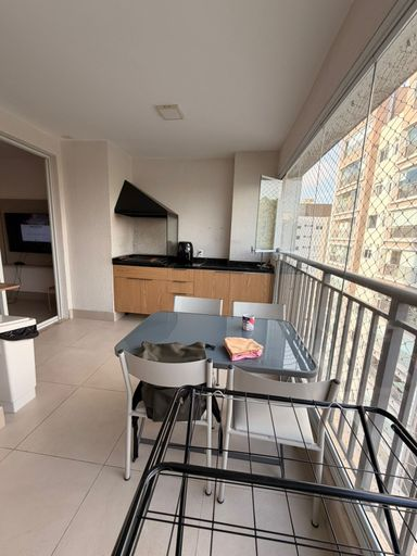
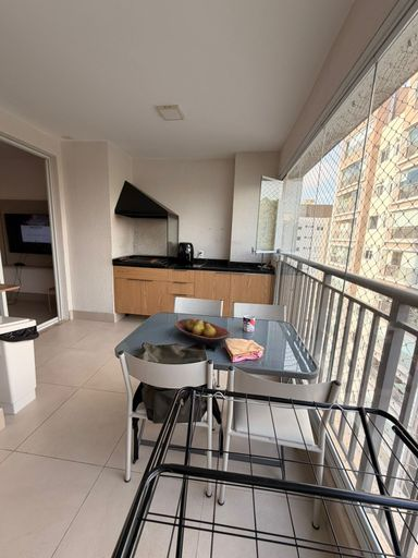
+ fruit bowl (200, 328)
